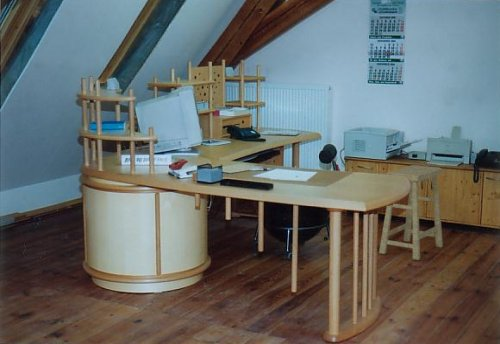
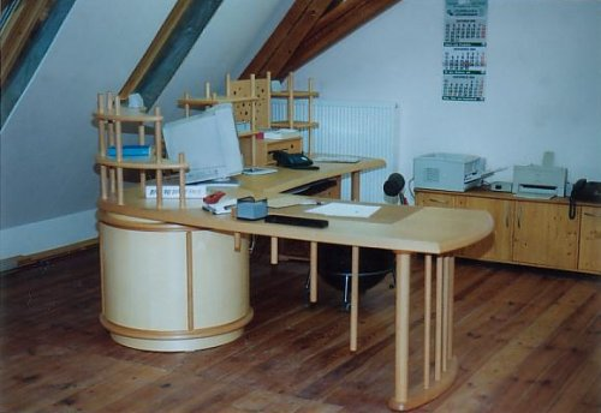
- stool (413, 210)
